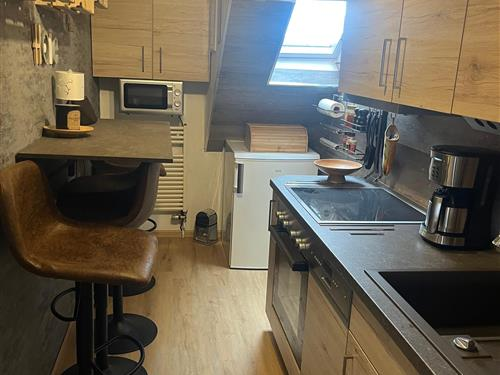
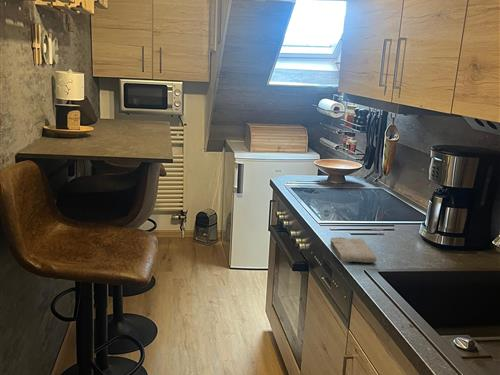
+ washcloth (351, 248)
